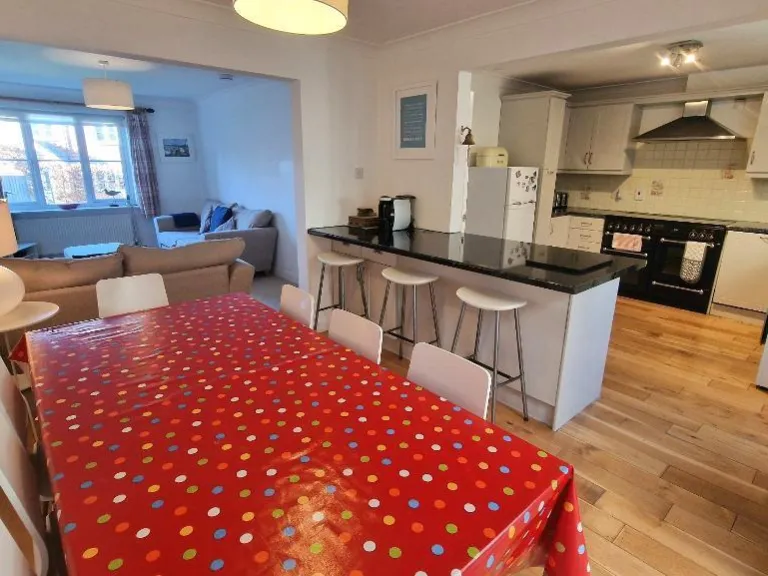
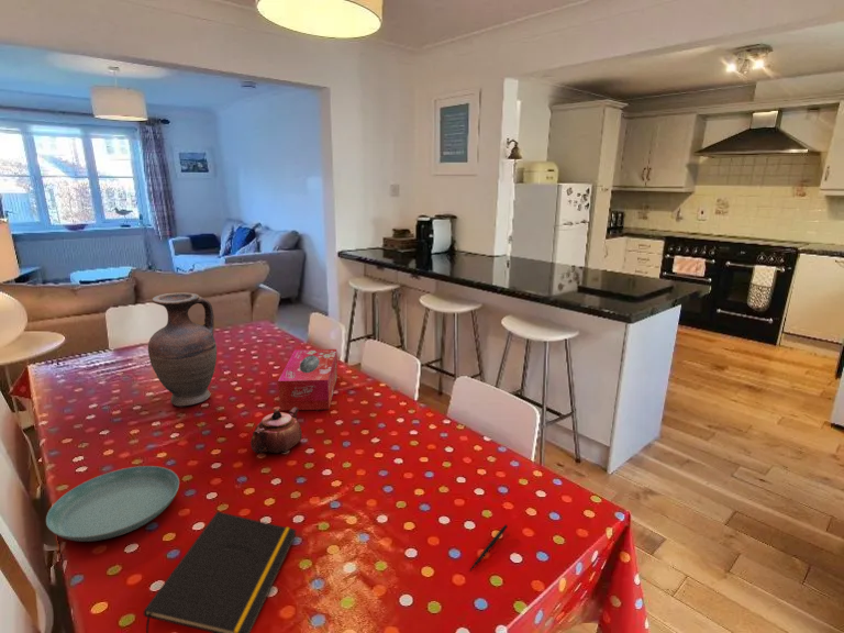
+ vase (184, 348)
+ saucer (118, 502)
+ pen (488, 546)
+ teapot (276, 427)
+ notepad (230, 567)
+ tissue box (310, 377)
